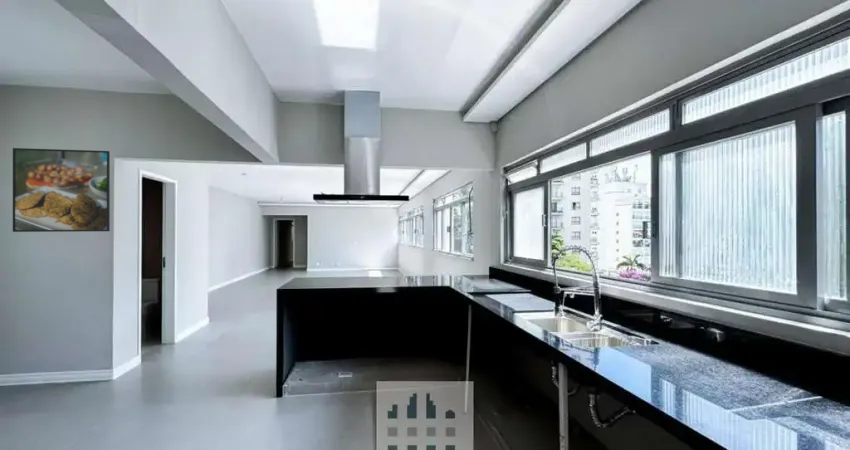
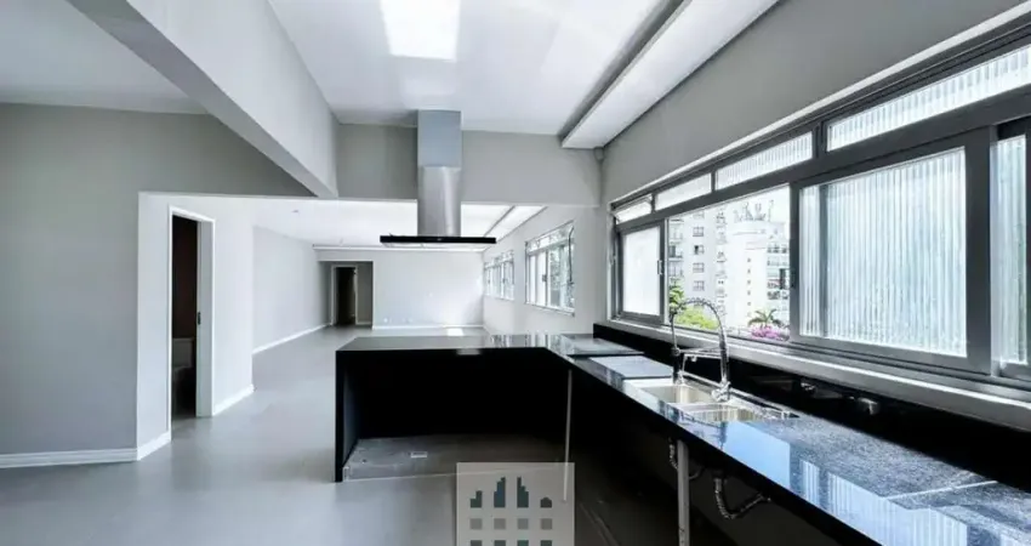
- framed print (62, 190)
